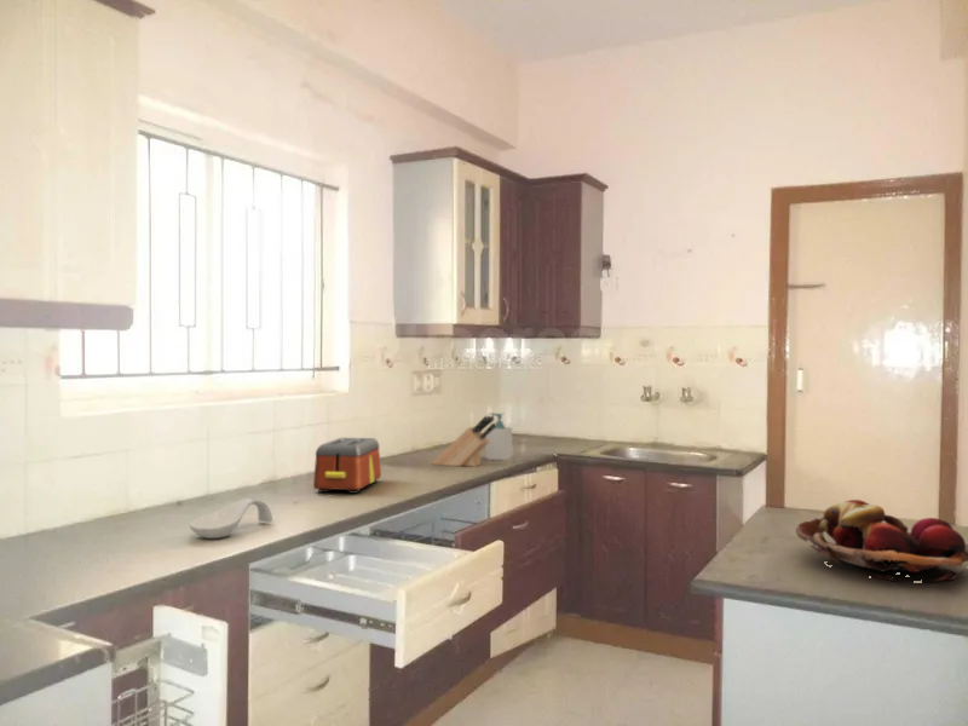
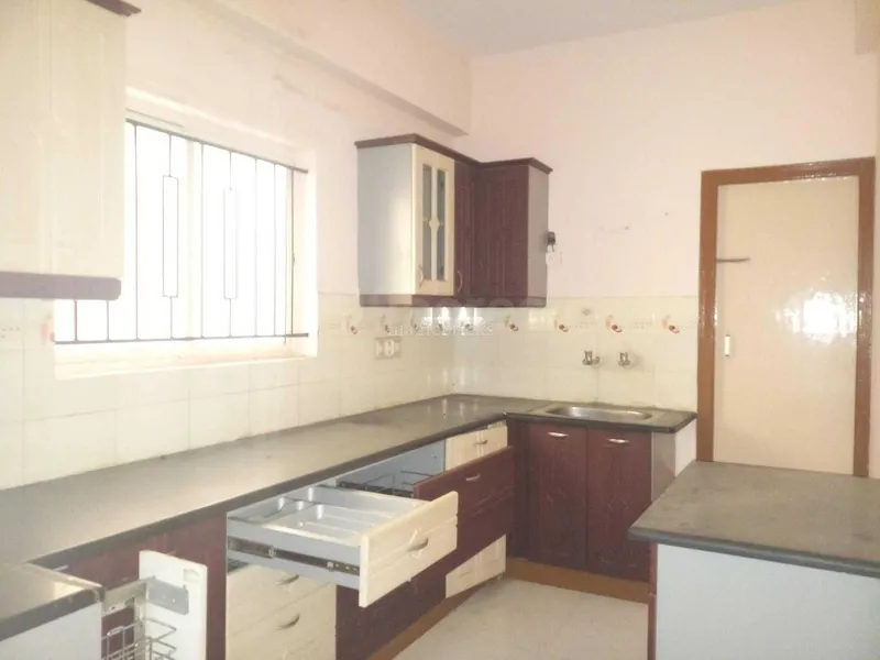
- toaster (347, 463)
- knife block (465, 439)
- spoon rest (232, 517)
- fruit basket (880, 536)
- soap bottle (499, 436)
